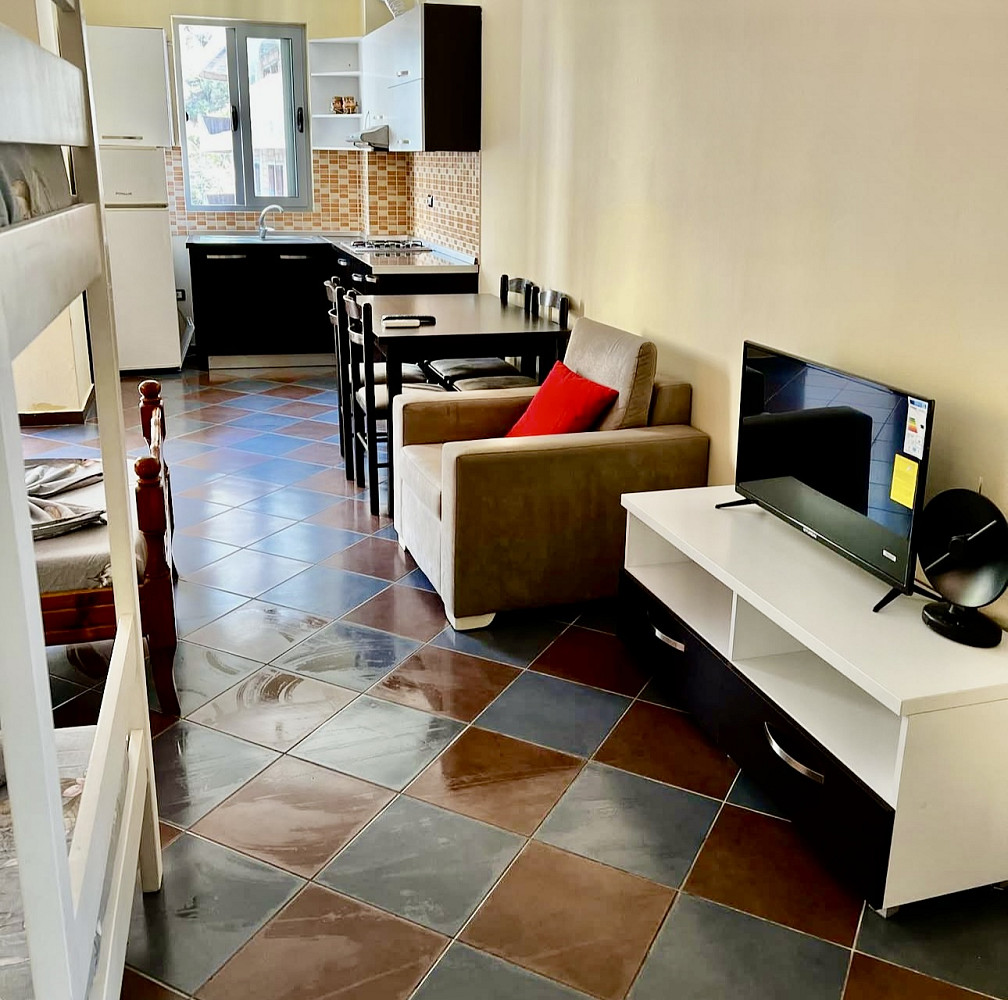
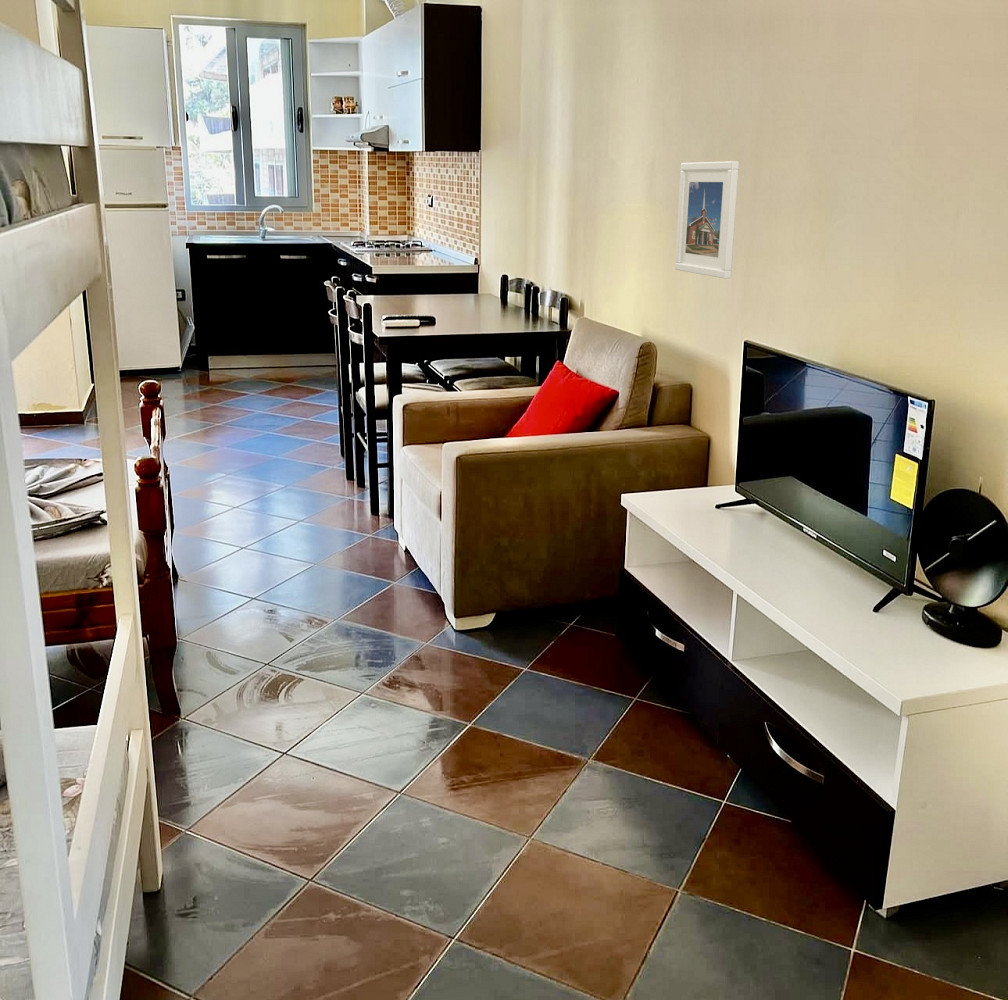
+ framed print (705, 218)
